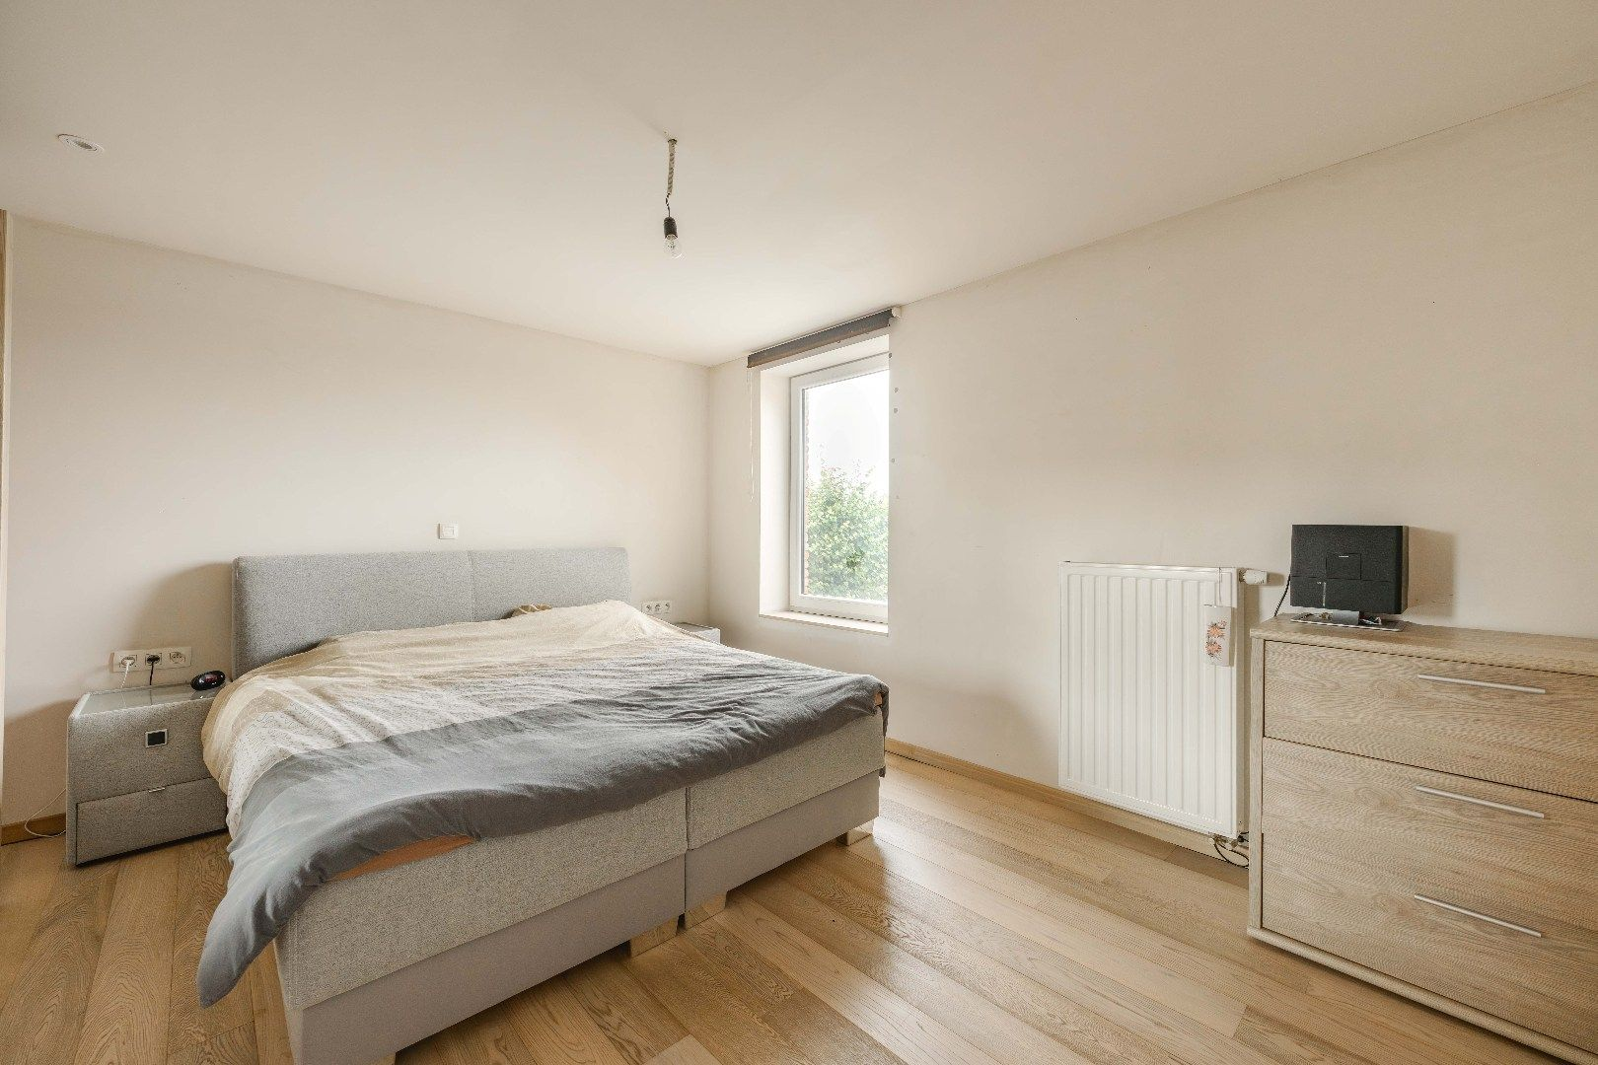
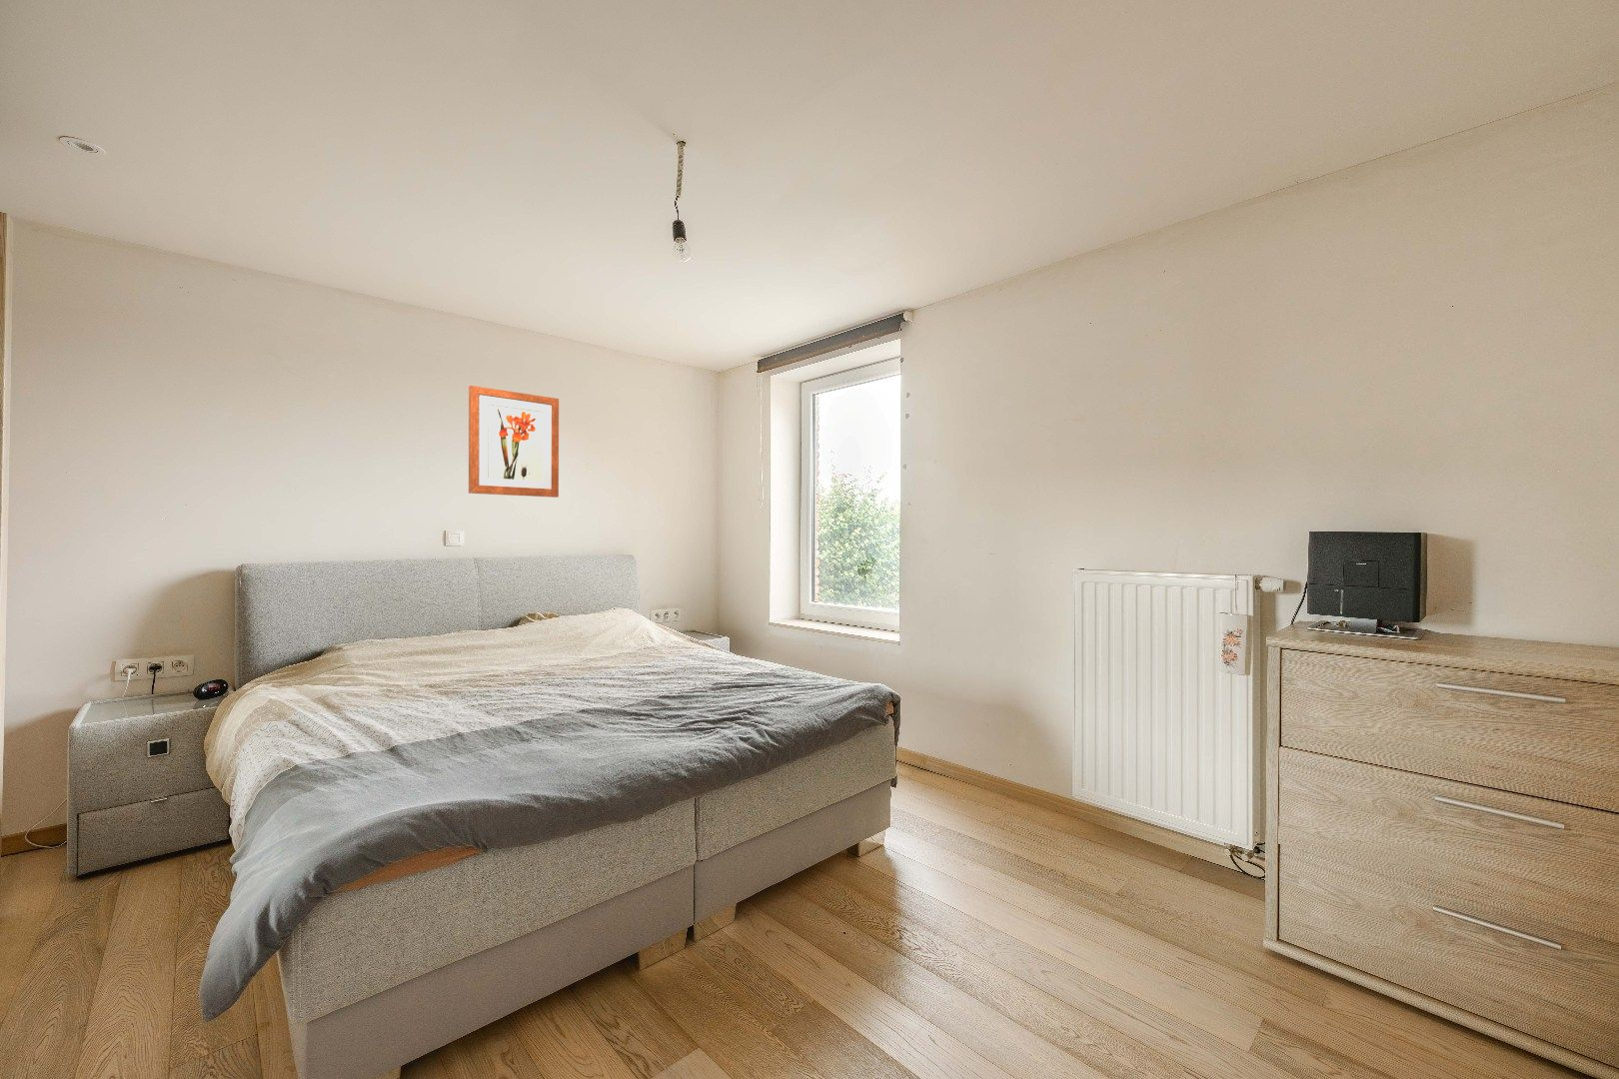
+ wall art (514, 443)
